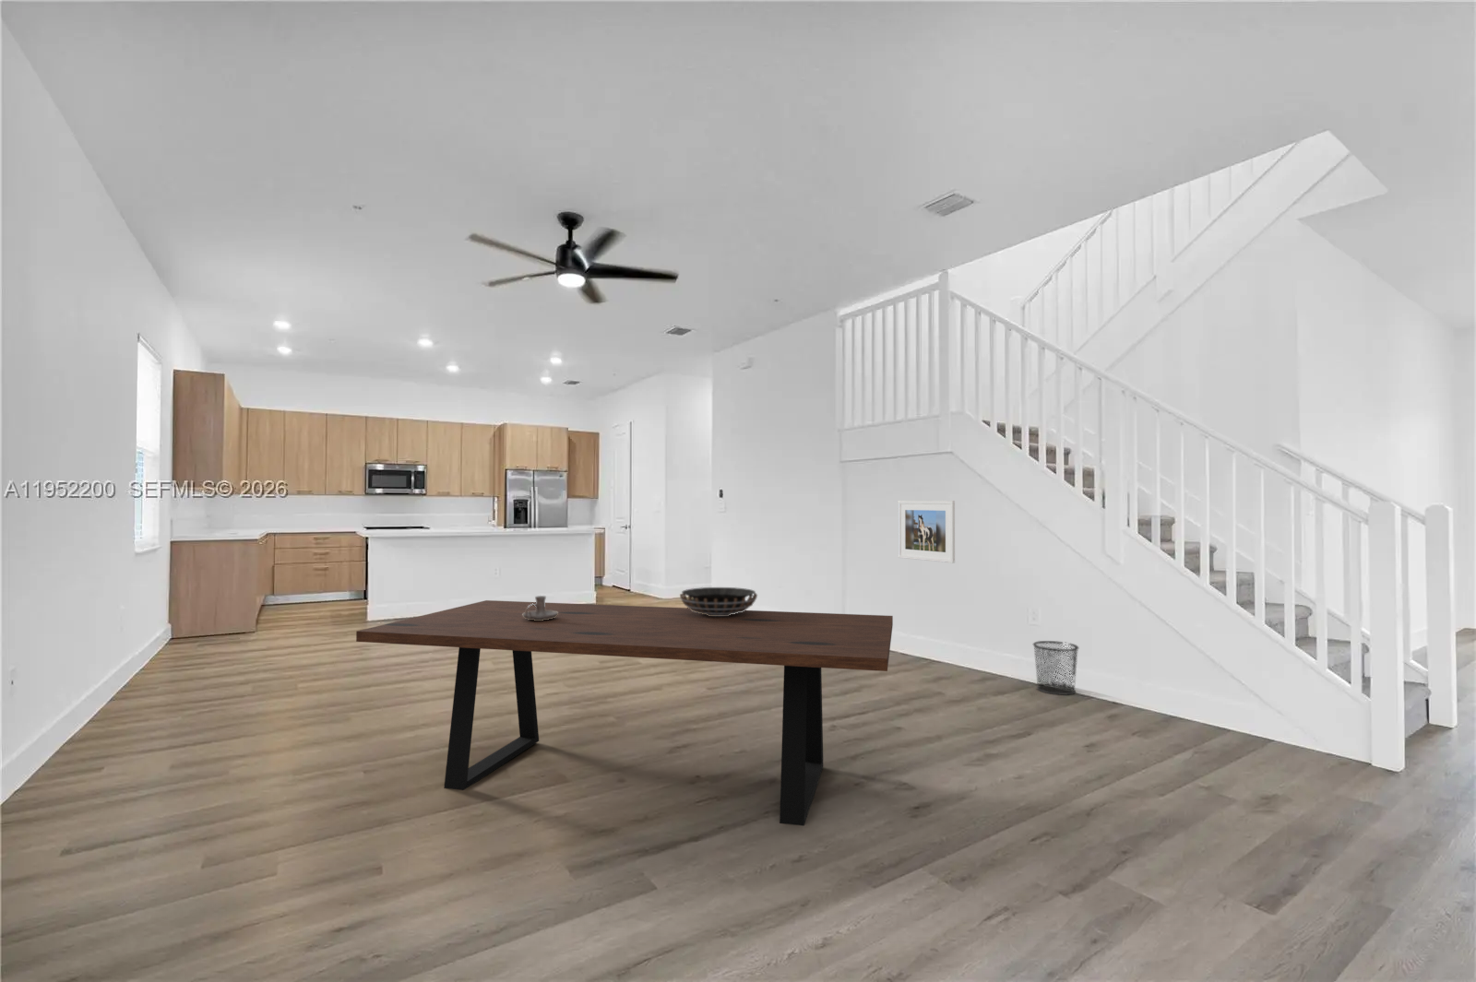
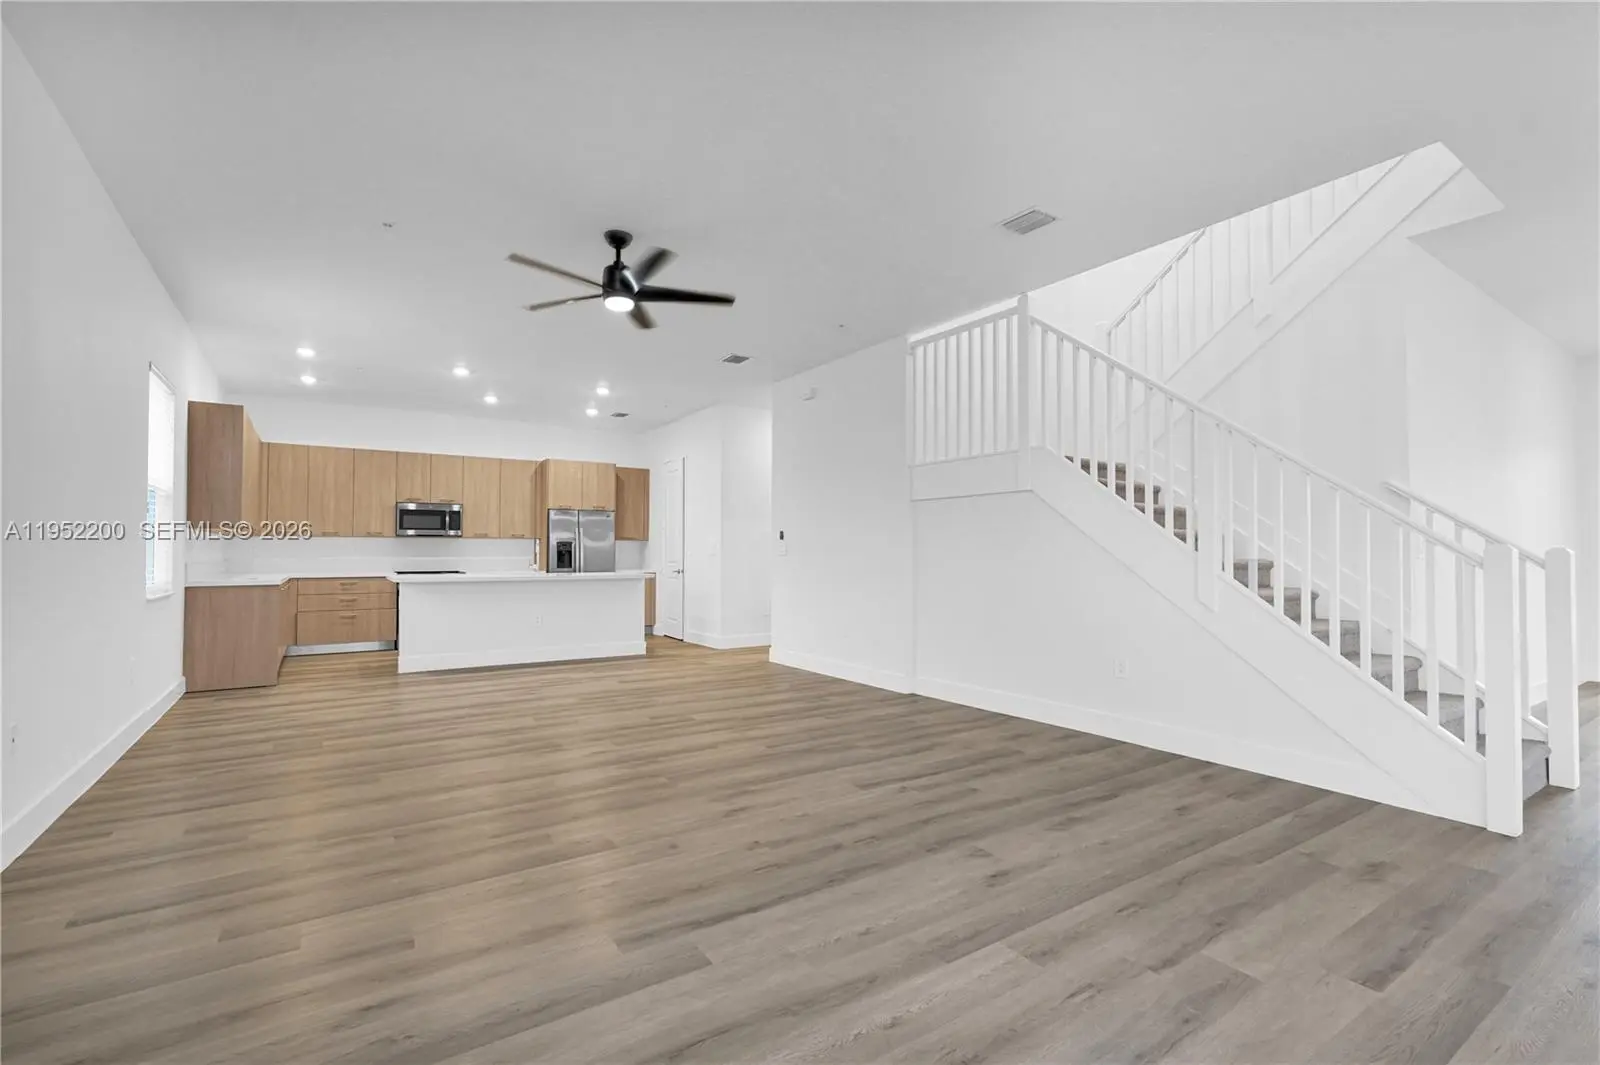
- waste bin (1055, 666)
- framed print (926, 530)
- decorative bowl (718, 602)
- candle holder (537, 607)
- dining table (647, 658)
